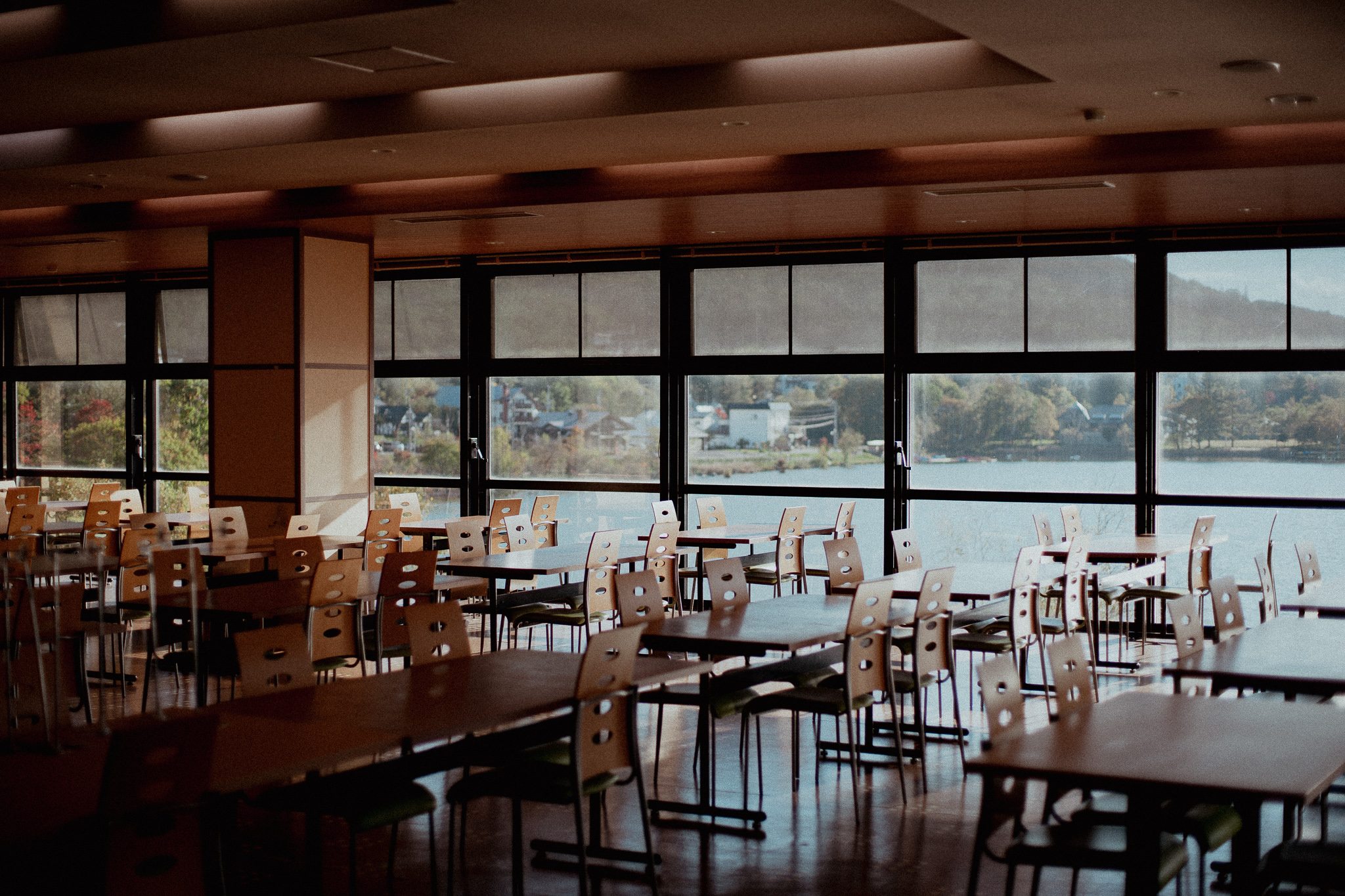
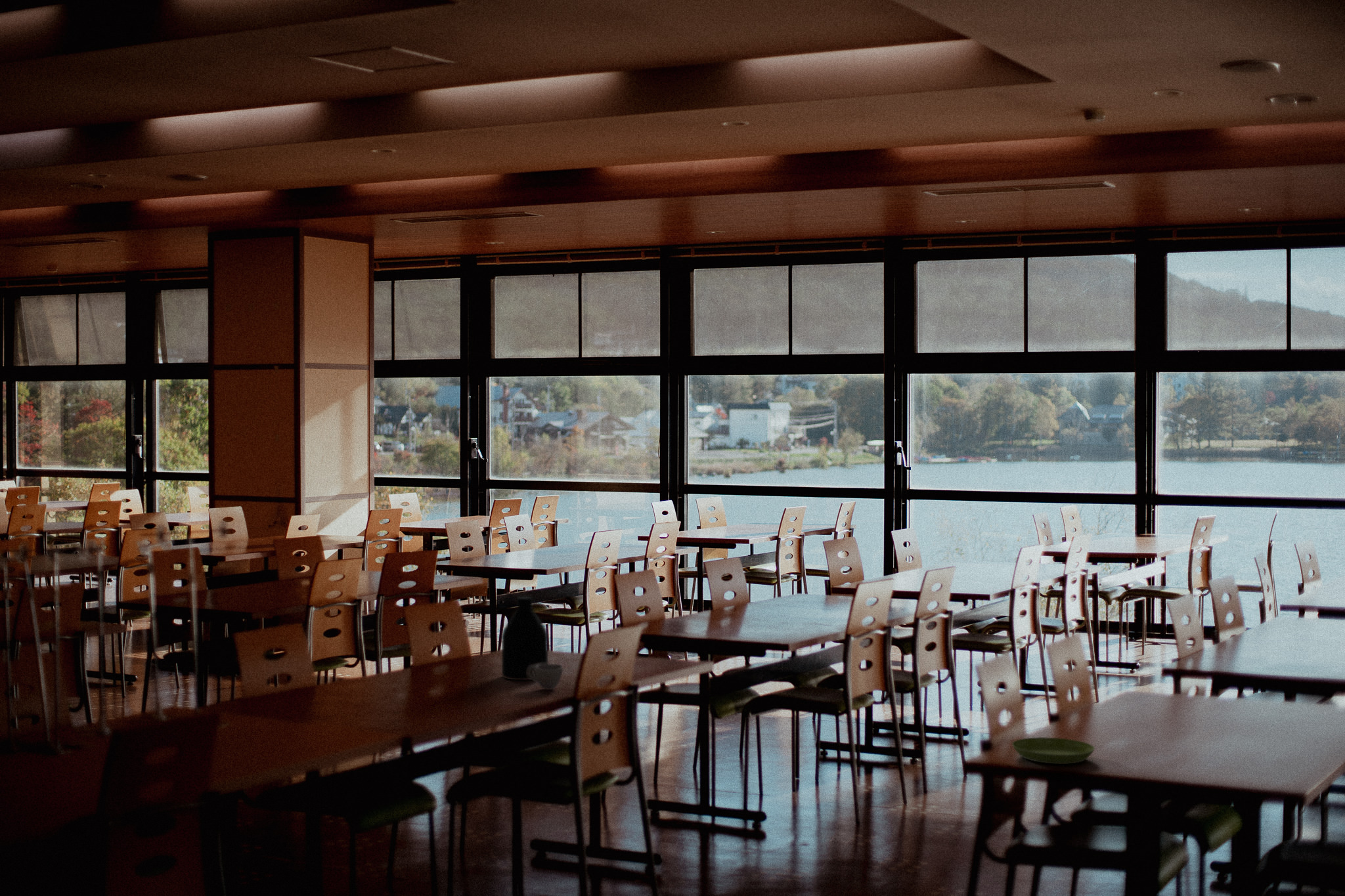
+ cup (544, 677)
+ bottle (525, 637)
+ saucer (1053, 751)
